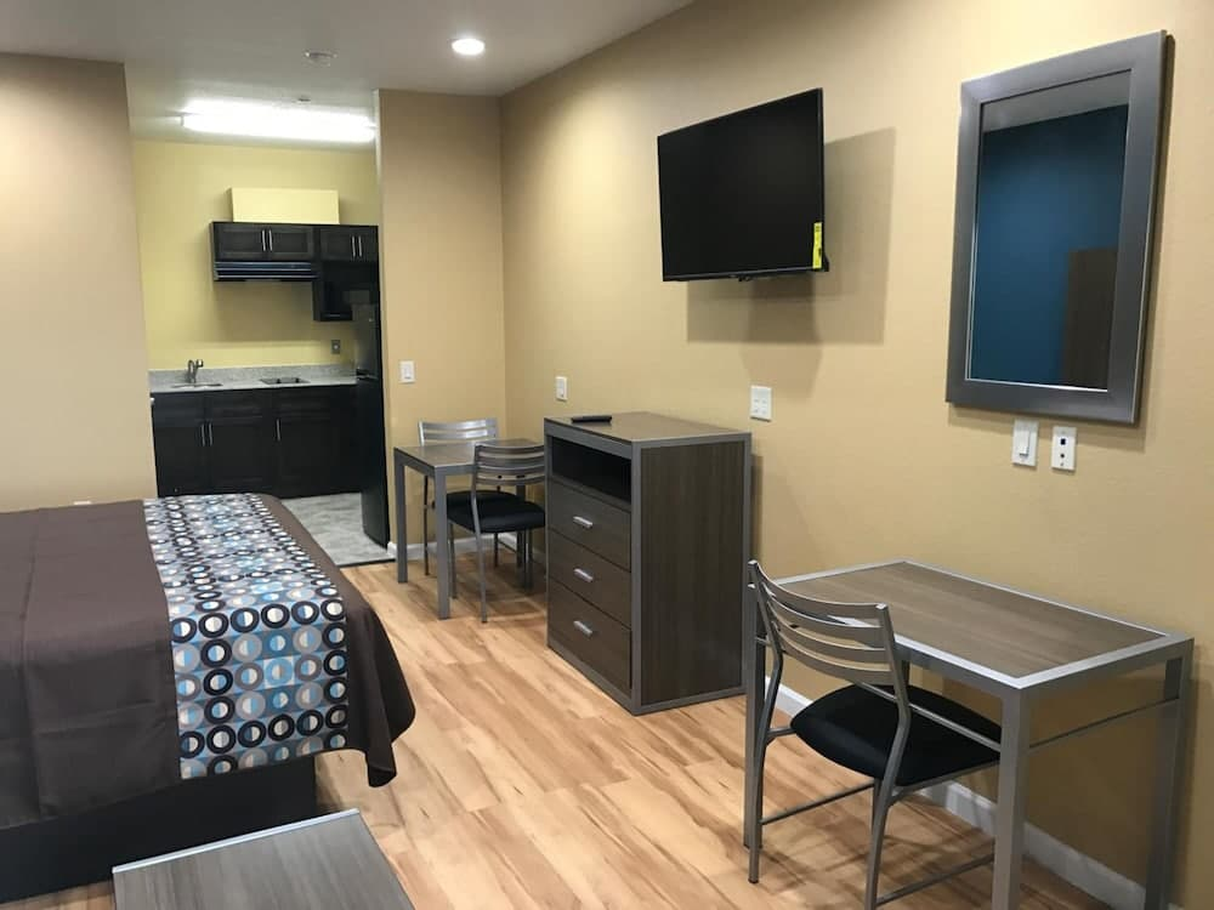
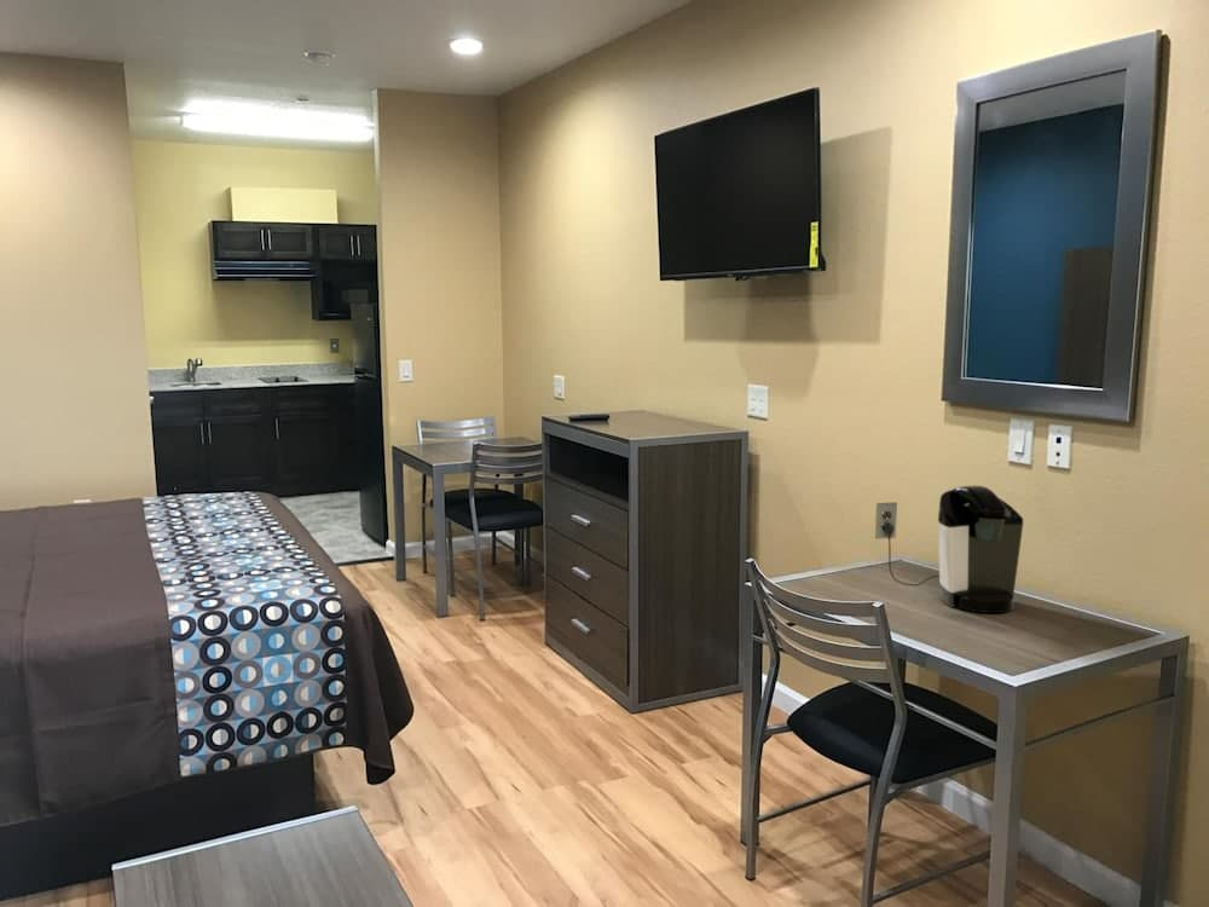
+ coffee maker (954, 545)
